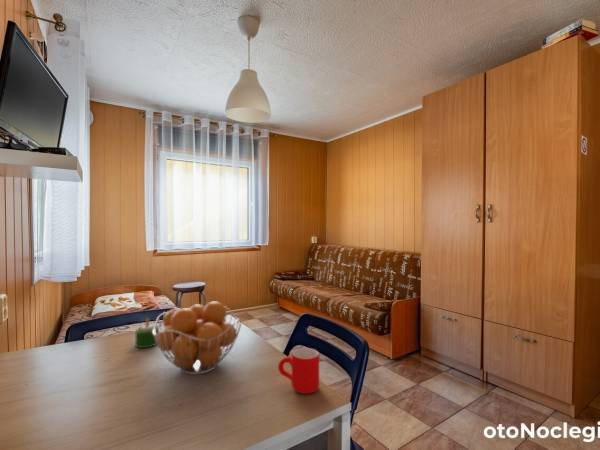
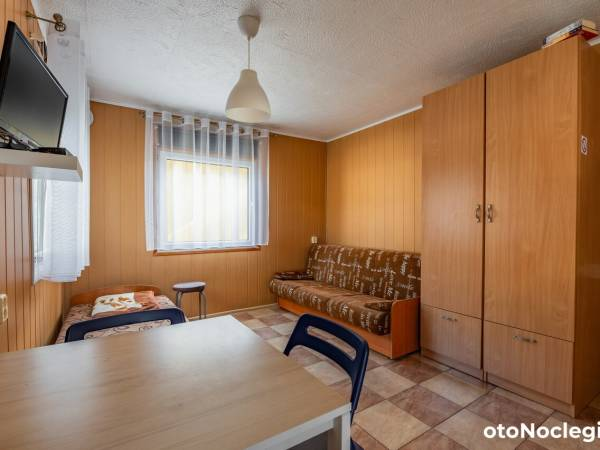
- mug (298, 369)
- candle (147, 330)
- fruit basket (199, 335)
